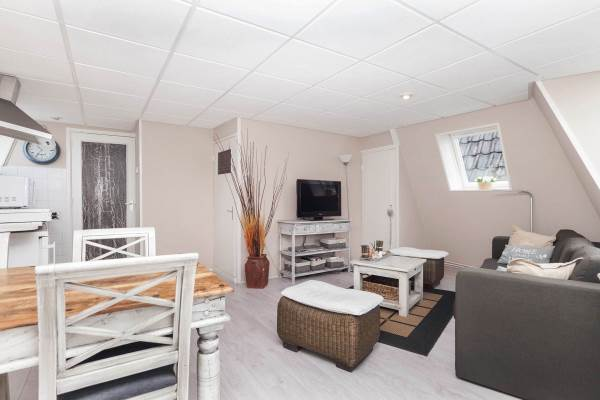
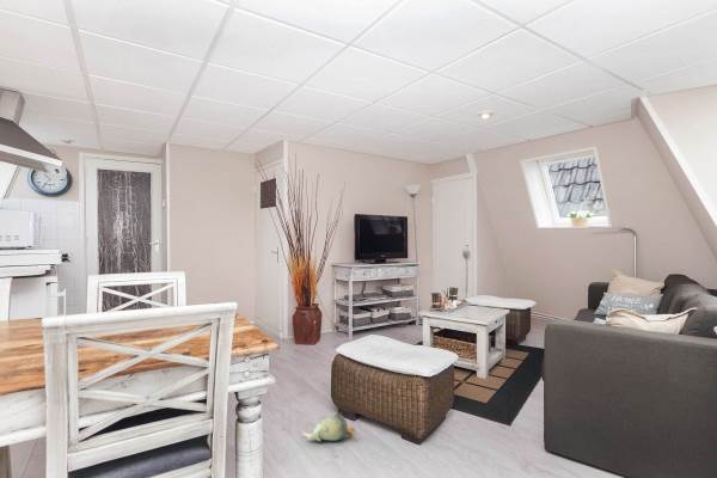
+ plush toy (327, 429)
